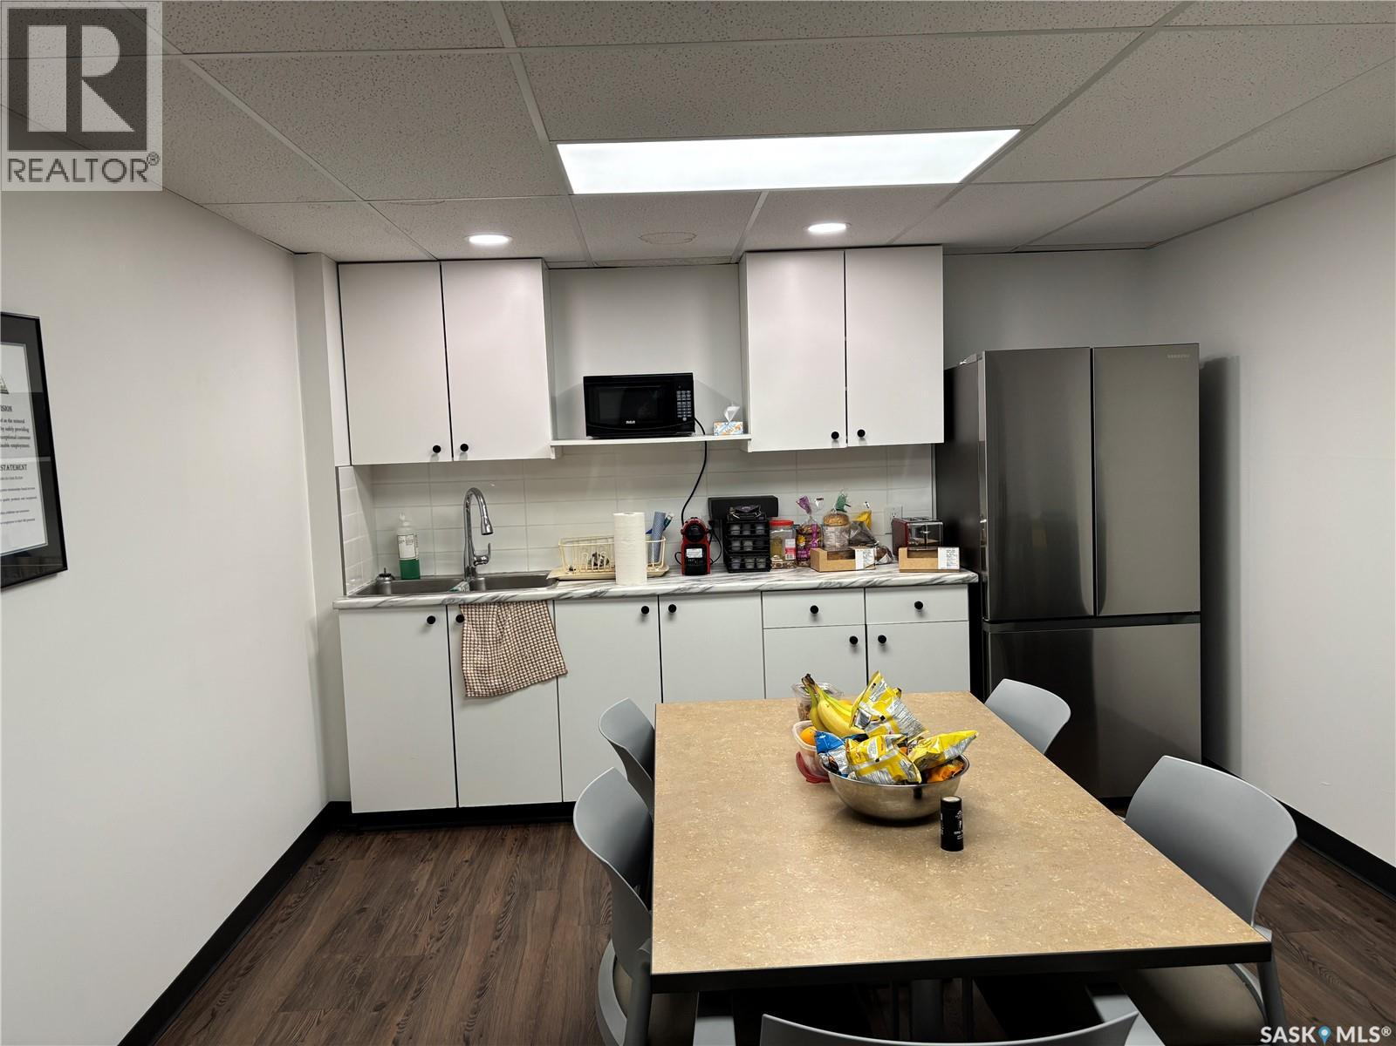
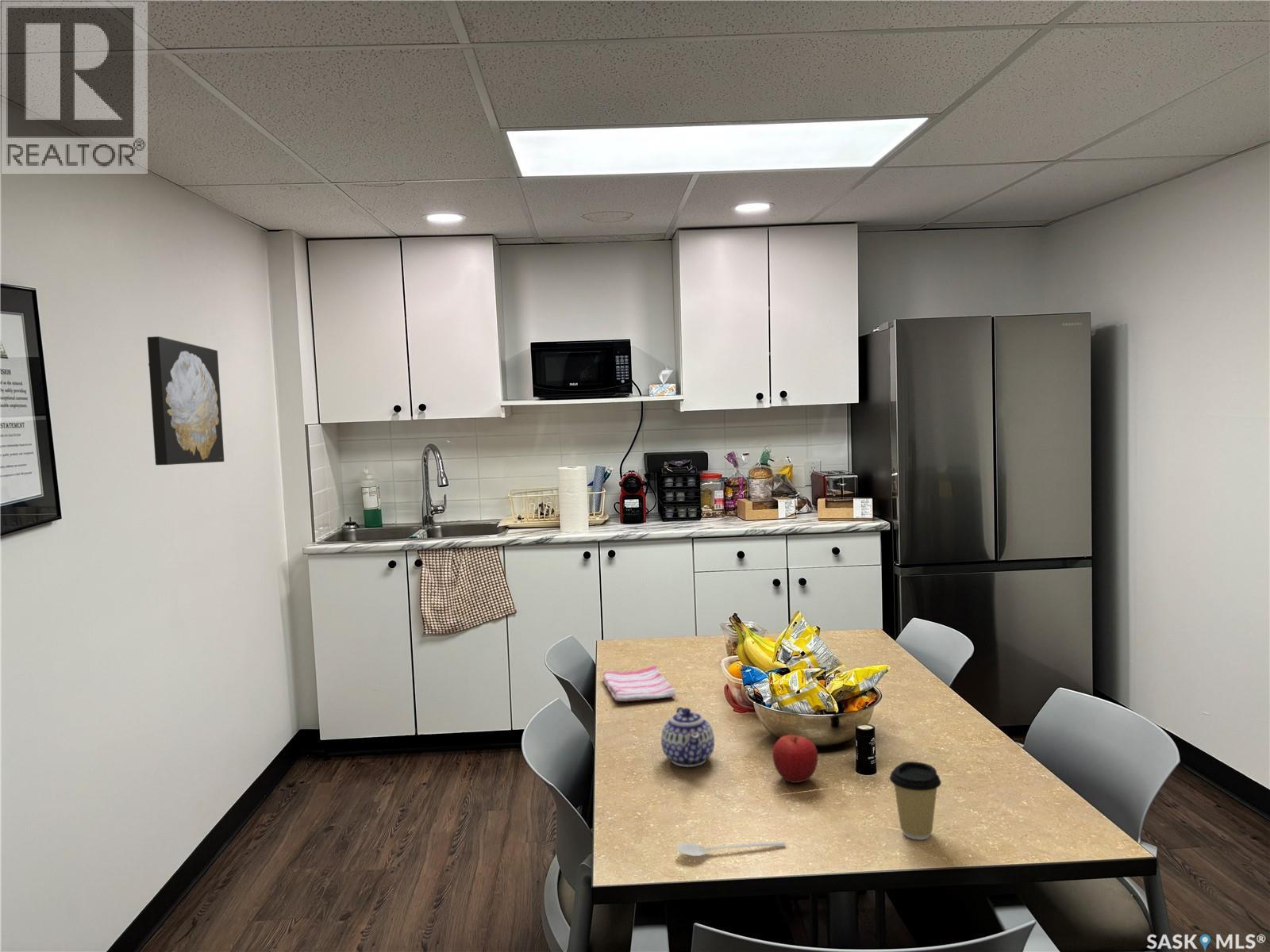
+ teapot (687, 734)
+ fruit (795, 757)
+ wall art (187, 404)
+ coffee cup (915, 801)
+ stirrer (731, 846)
+ dish towel (637, 683)
